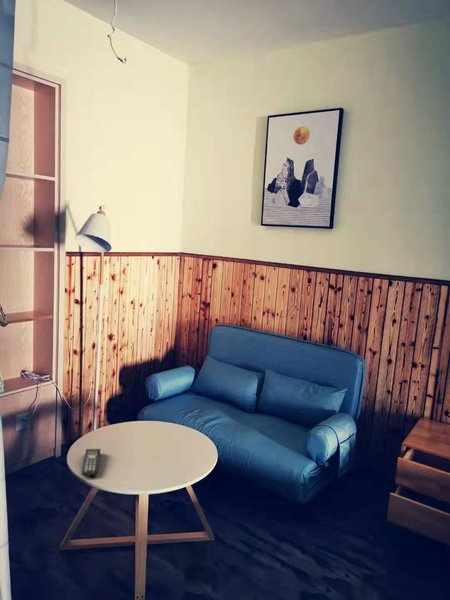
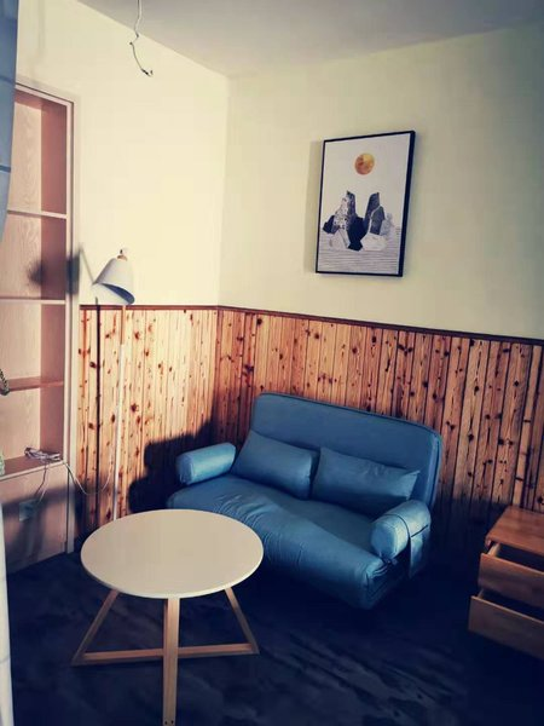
- remote control (91, 461)
